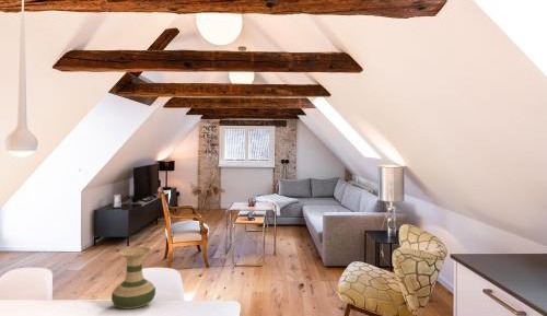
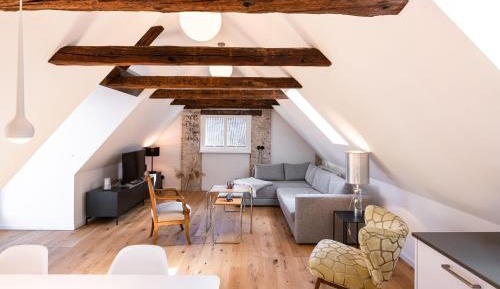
- vase (133, 277)
